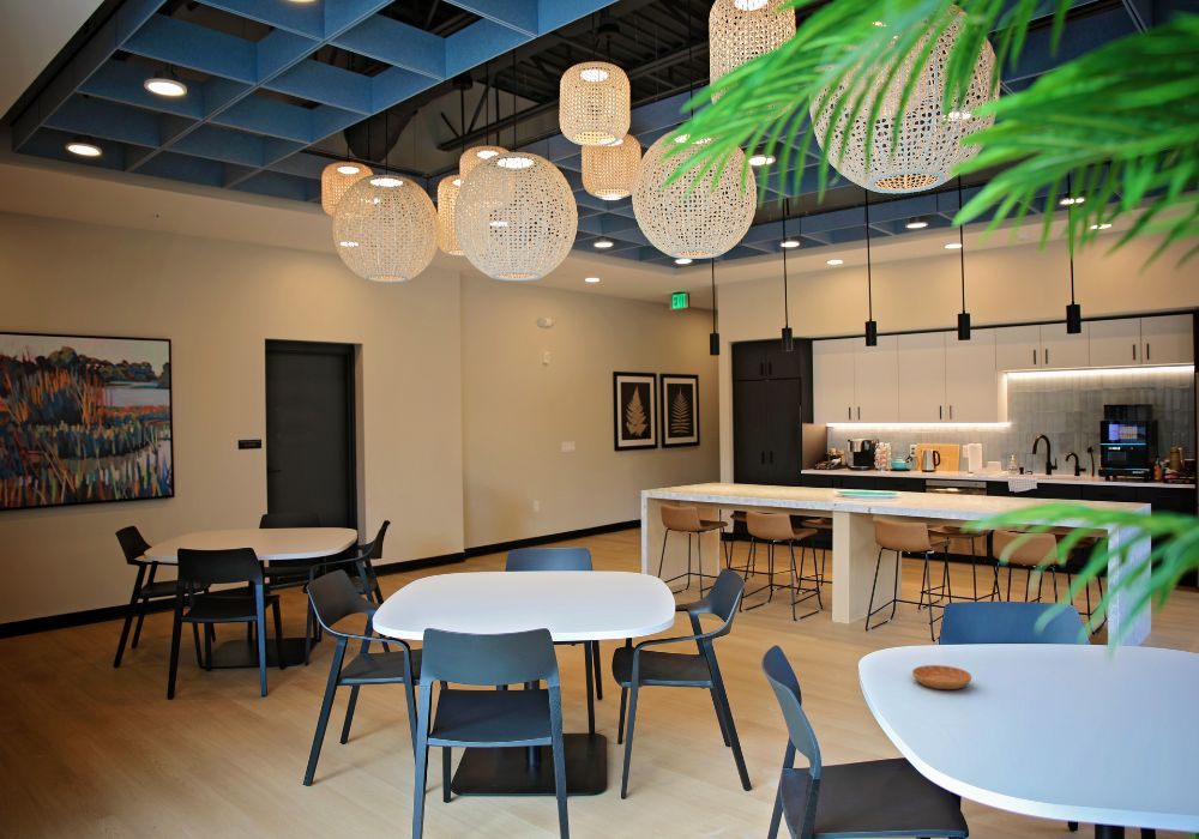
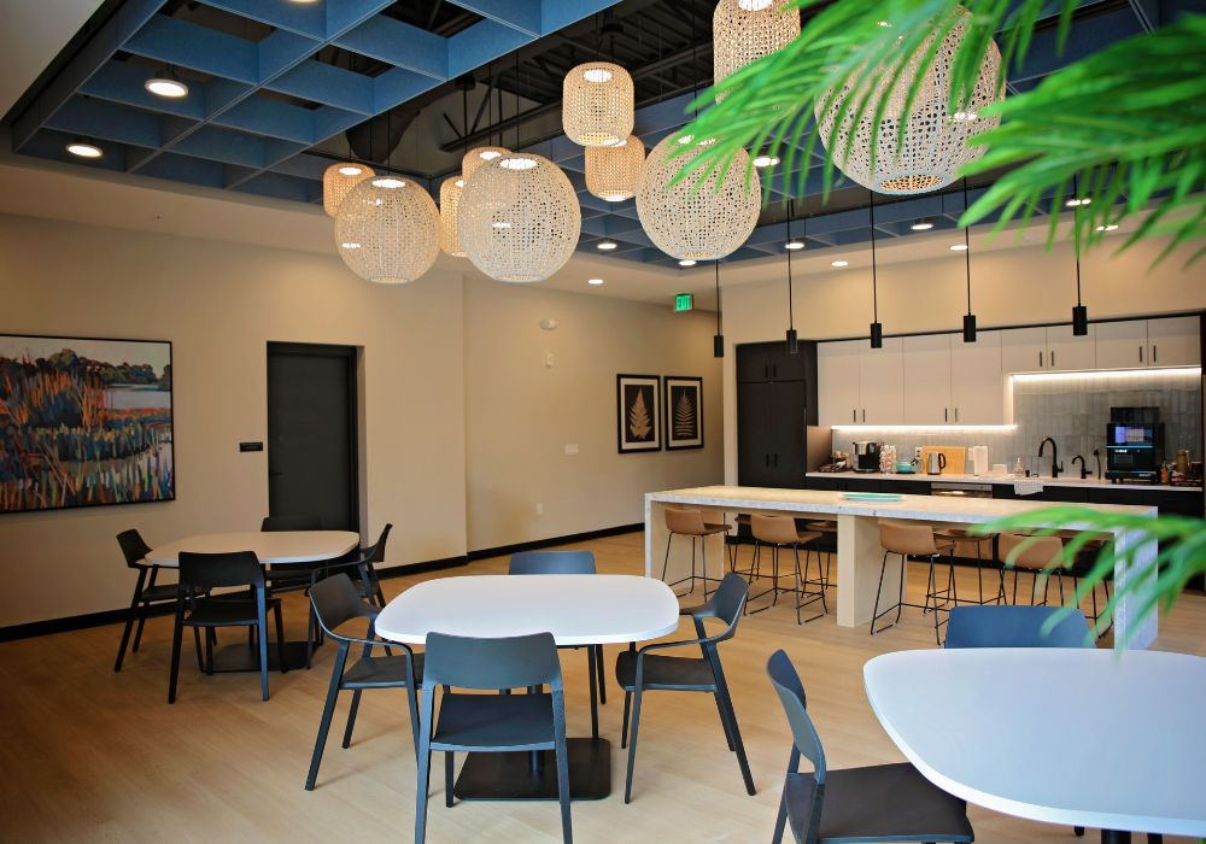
- saucer (941, 677)
